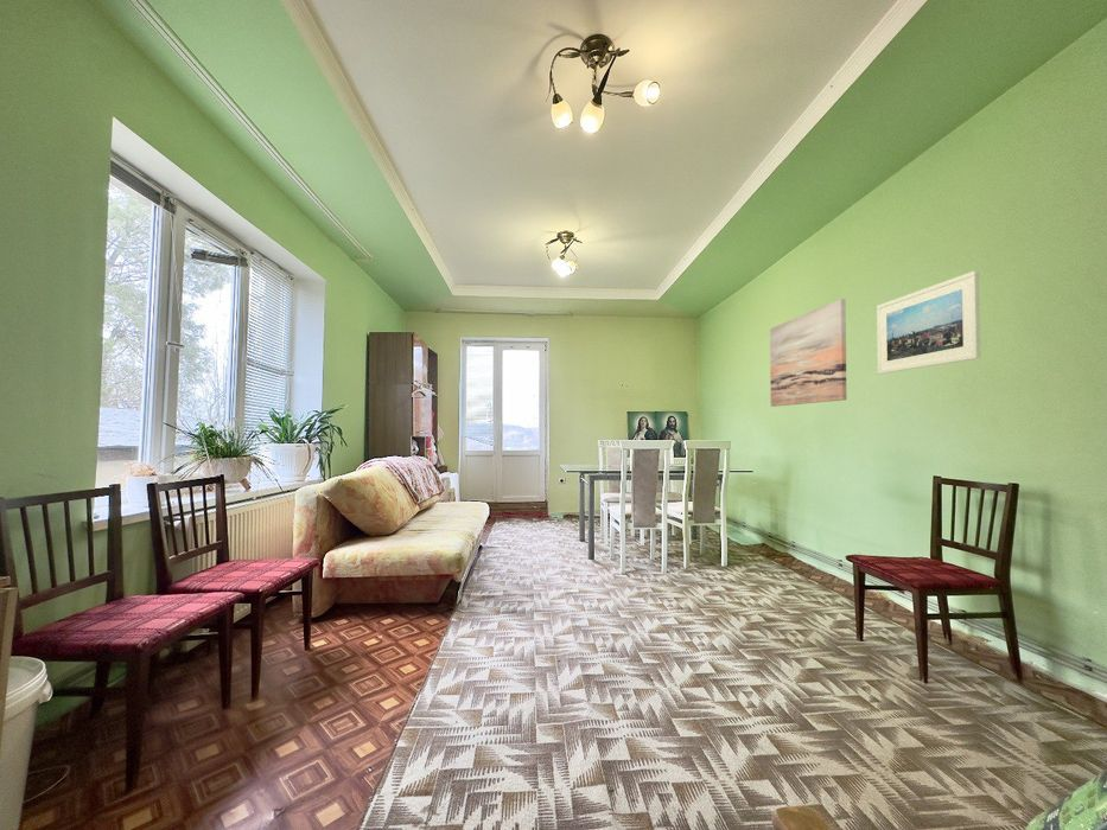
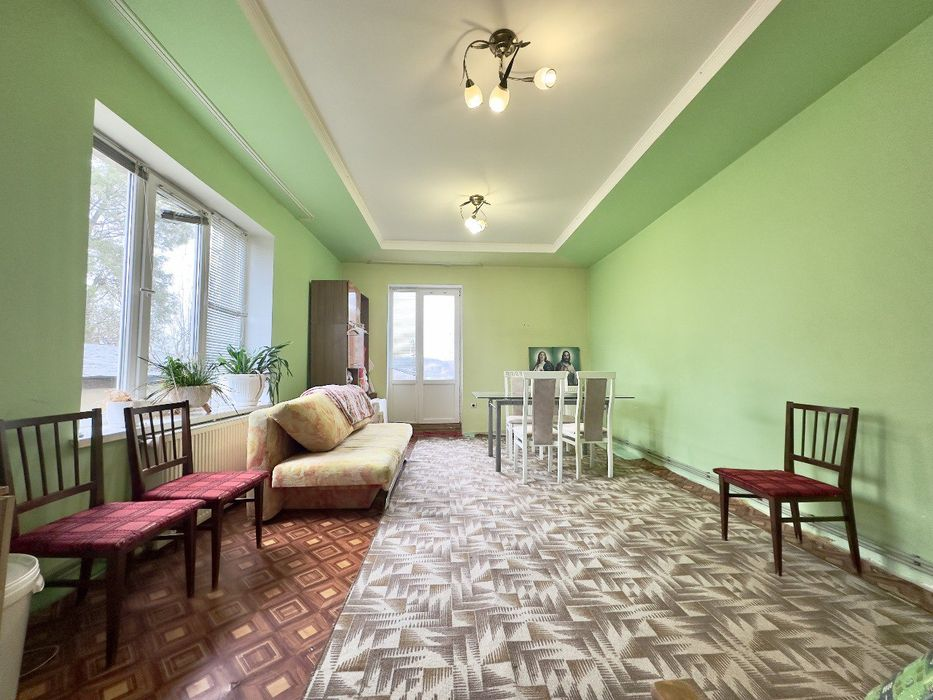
- wall art (803, 359)
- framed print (922, 328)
